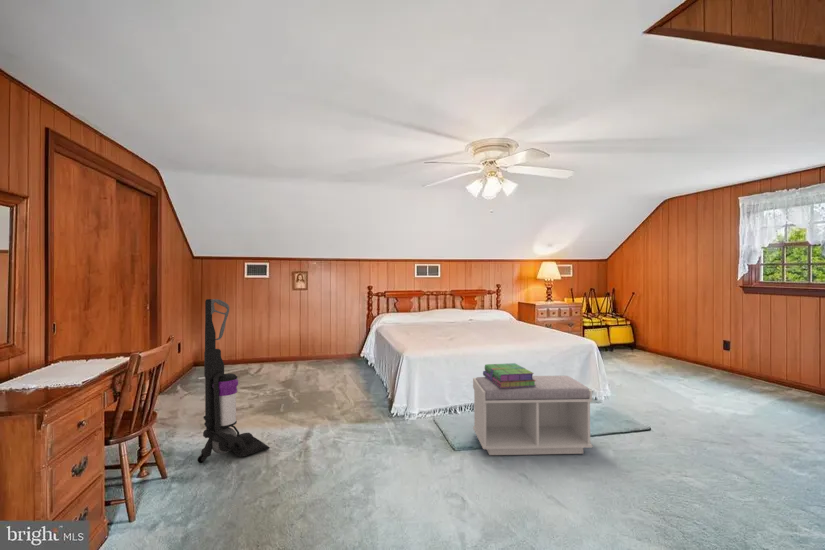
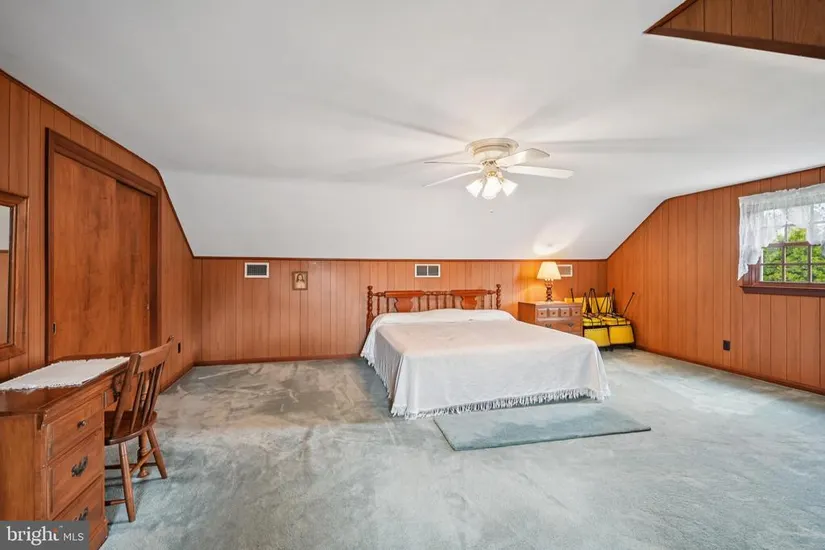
- bench (529, 412)
- vacuum cleaner (231, 375)
- stack of books (508, 374)
